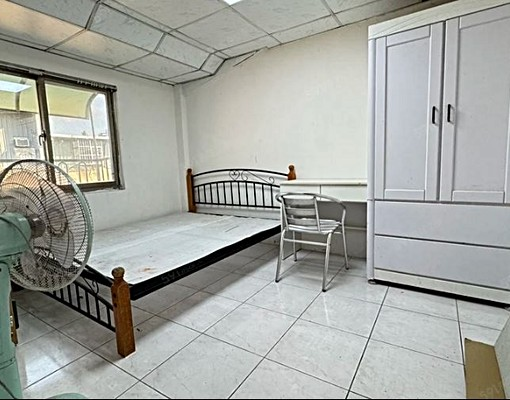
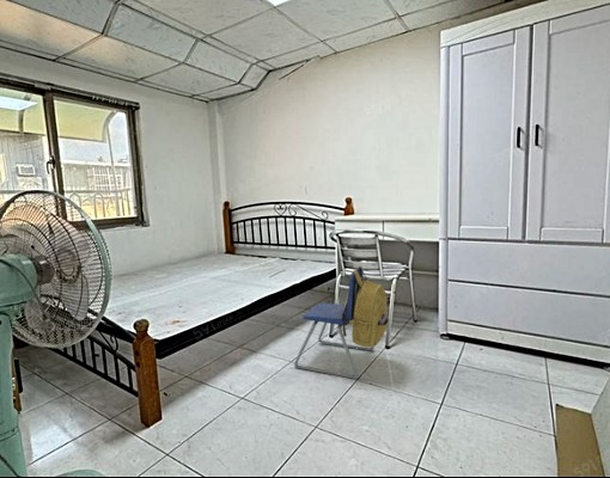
+ backpack (344, 314)
